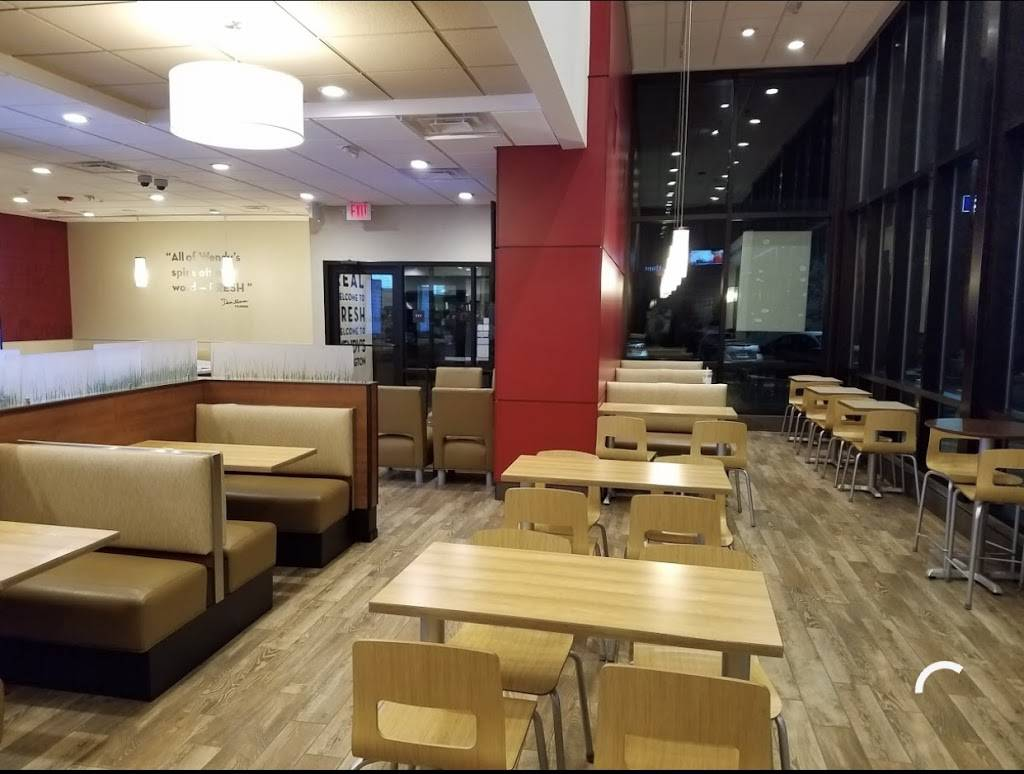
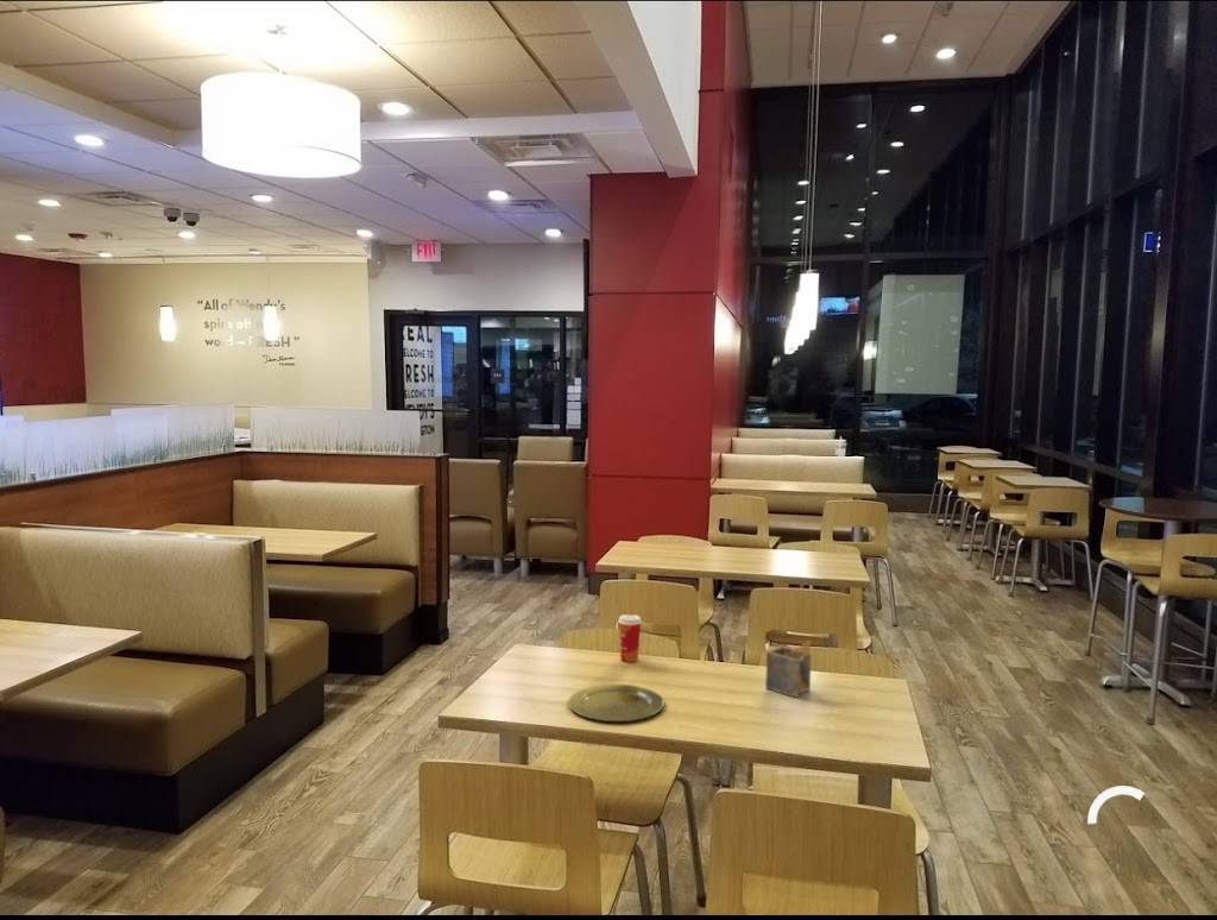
+ plate (616, 701)
+ napkin holder (789, 664)
+ paper cup (629, 638)
